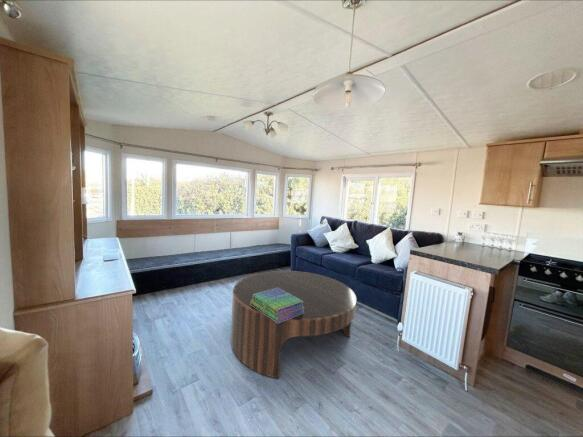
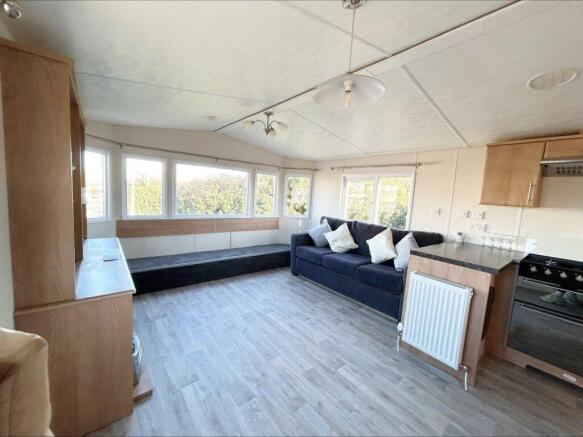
- coffee table (294, 316)
- stack of books (277, 303)
